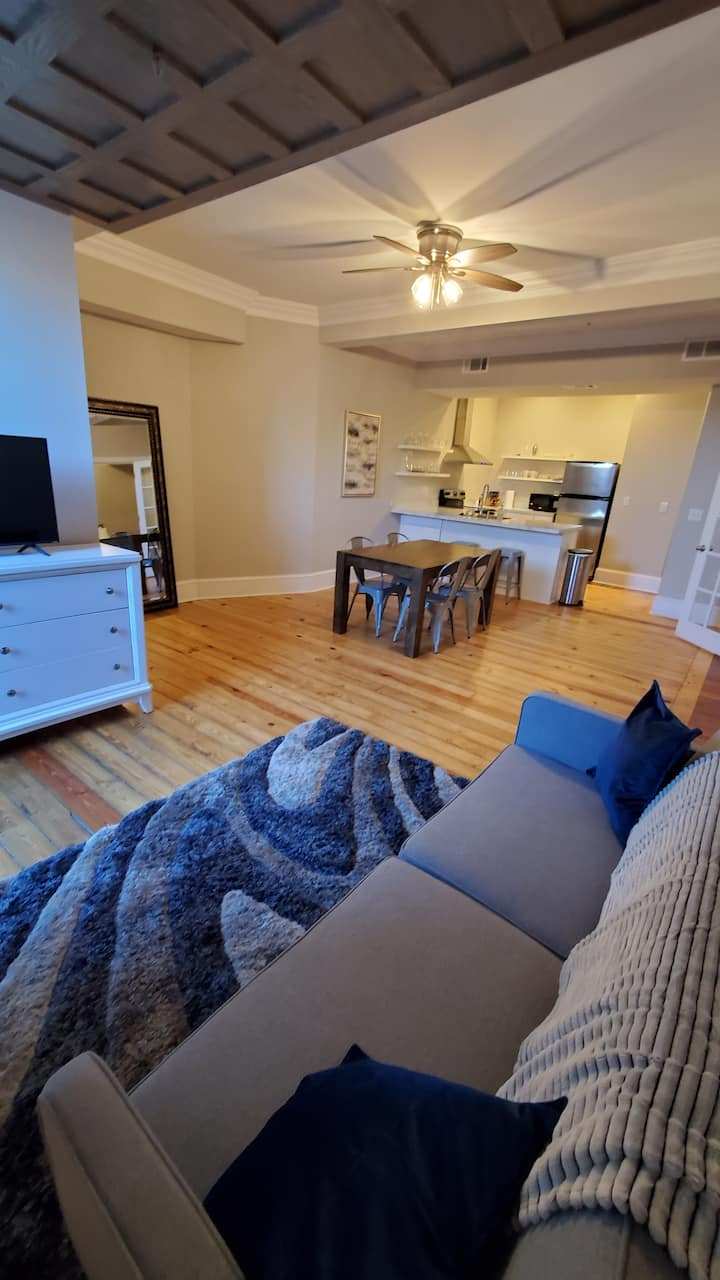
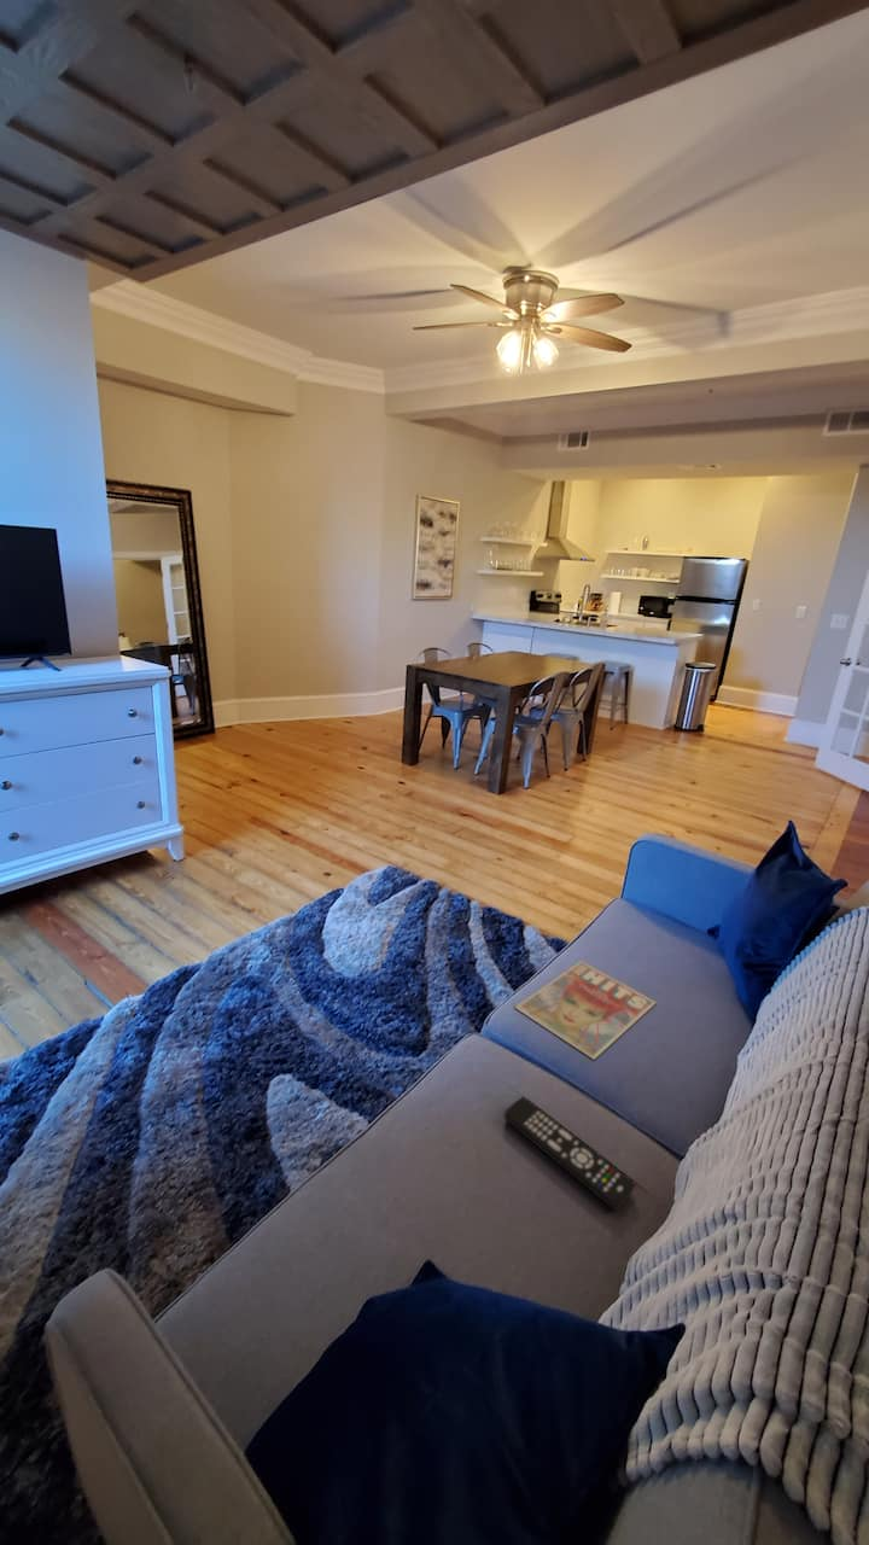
+ remote control (565, 1149)
+ magazine (585, 1004)
